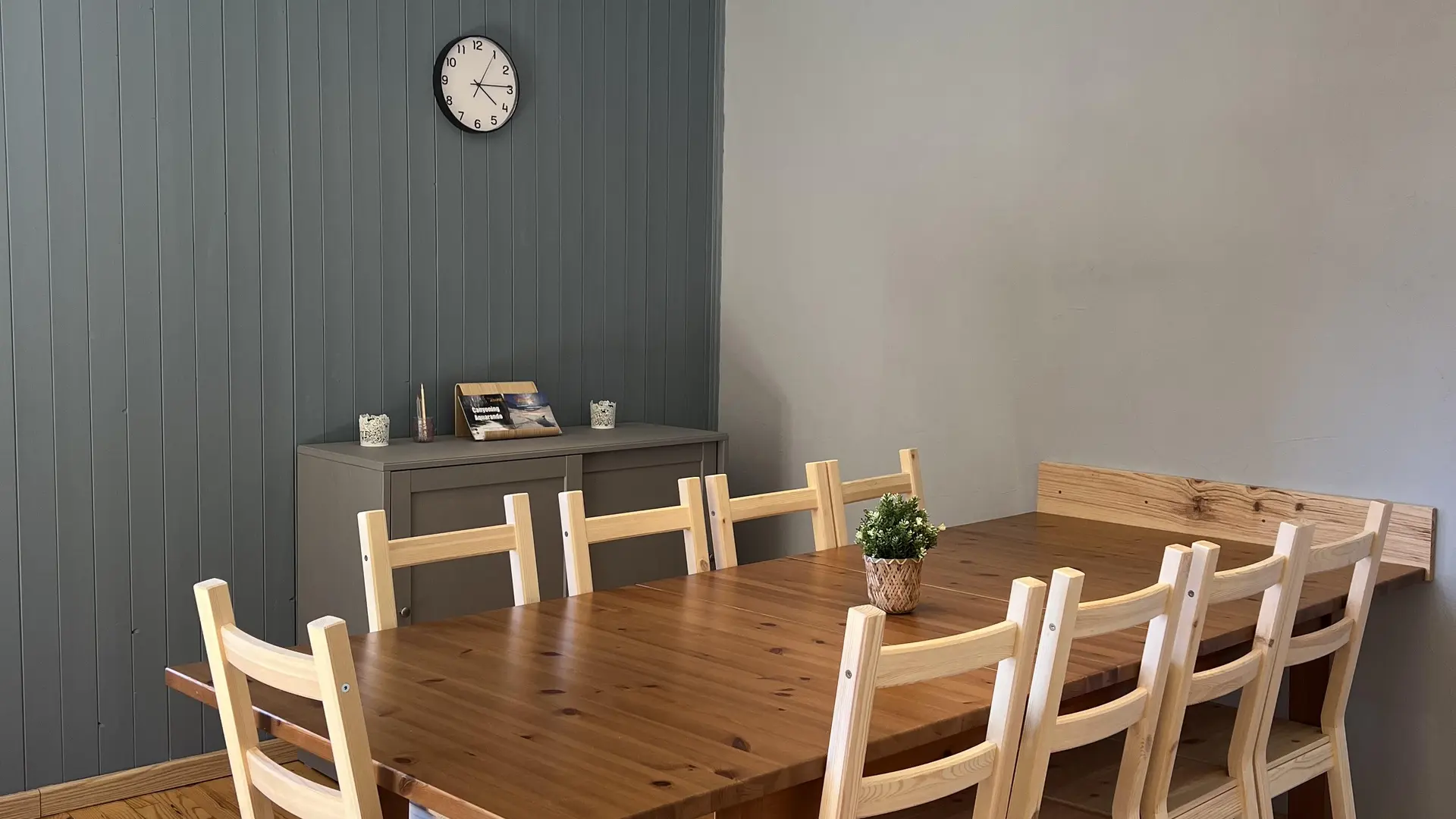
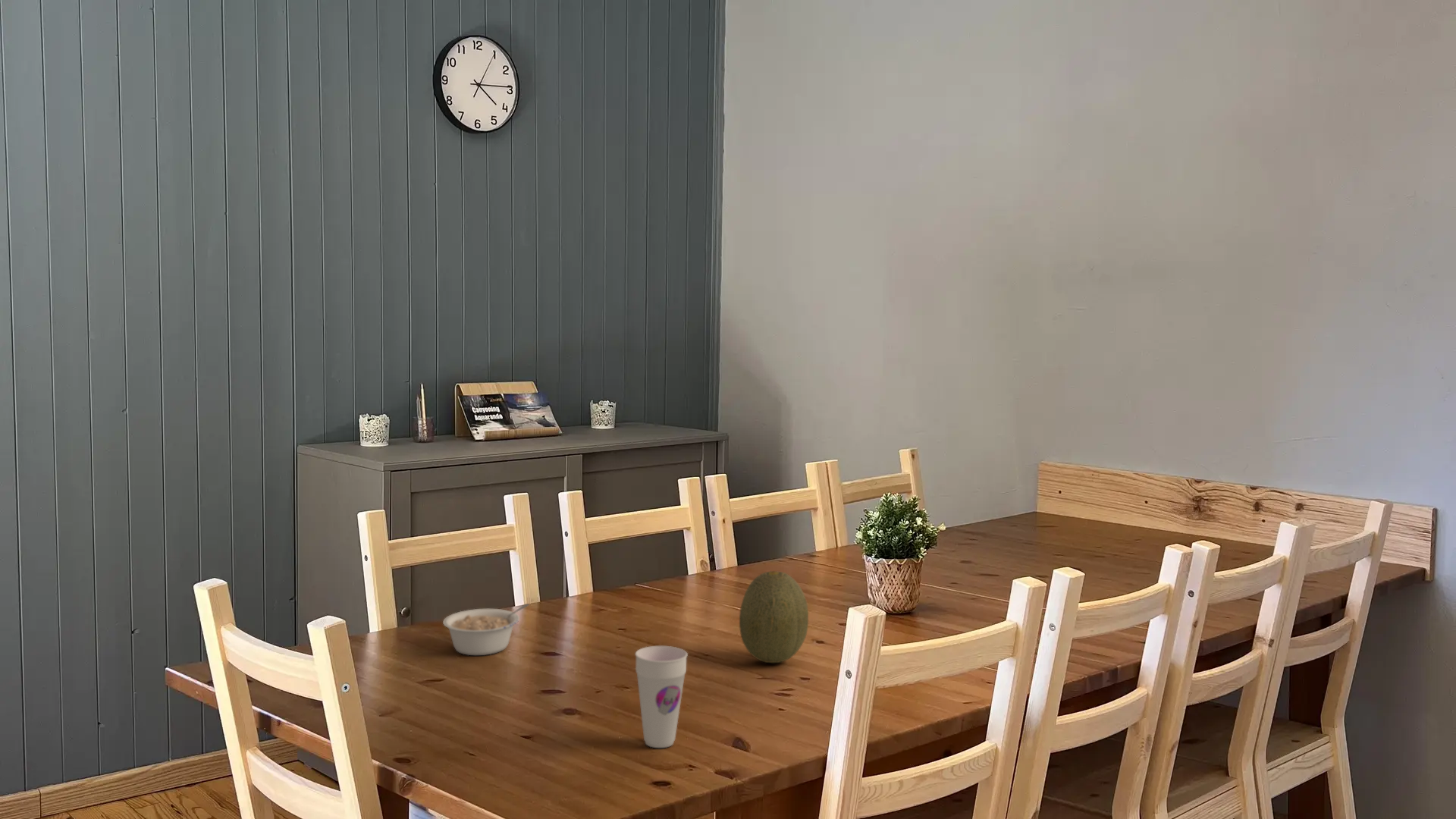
+ fruit (774, 616)
+ cup (660, 698)
+ legume (482, 629)
